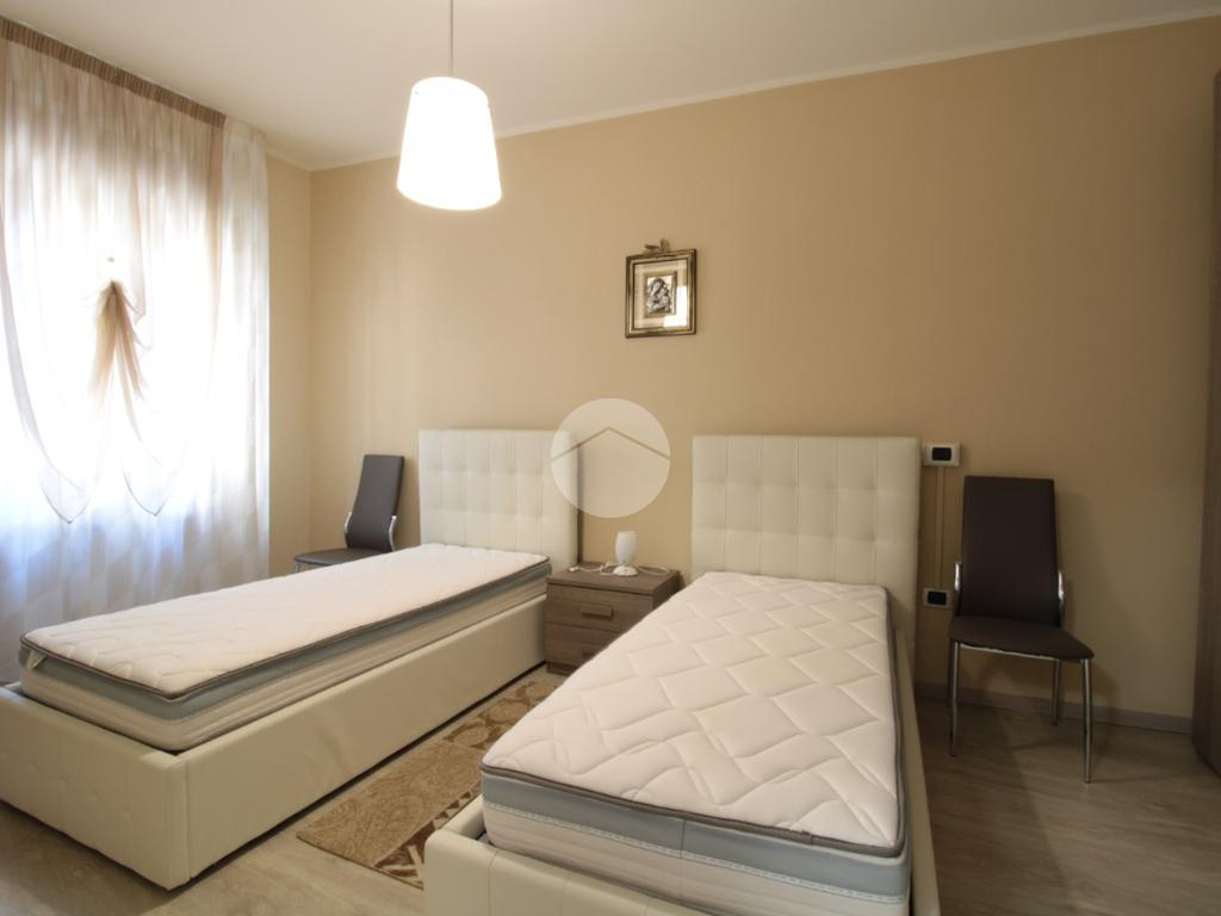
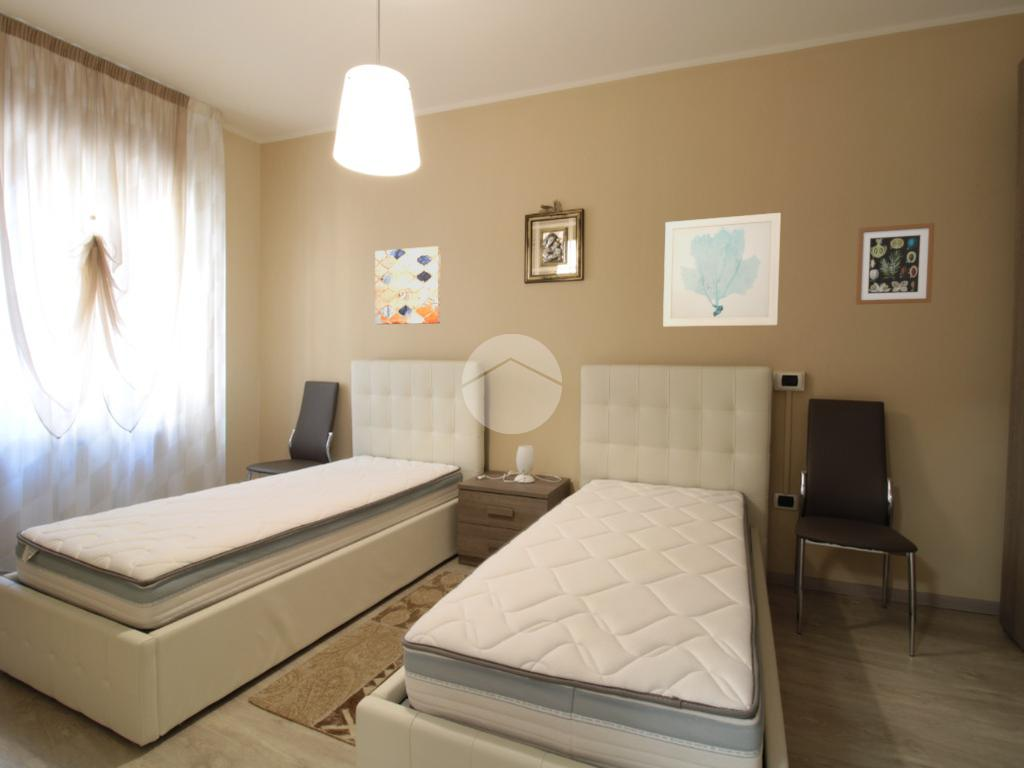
+ wall art (893, 264)
+ wall art (719, 272)
+ wall art (407, 286)
